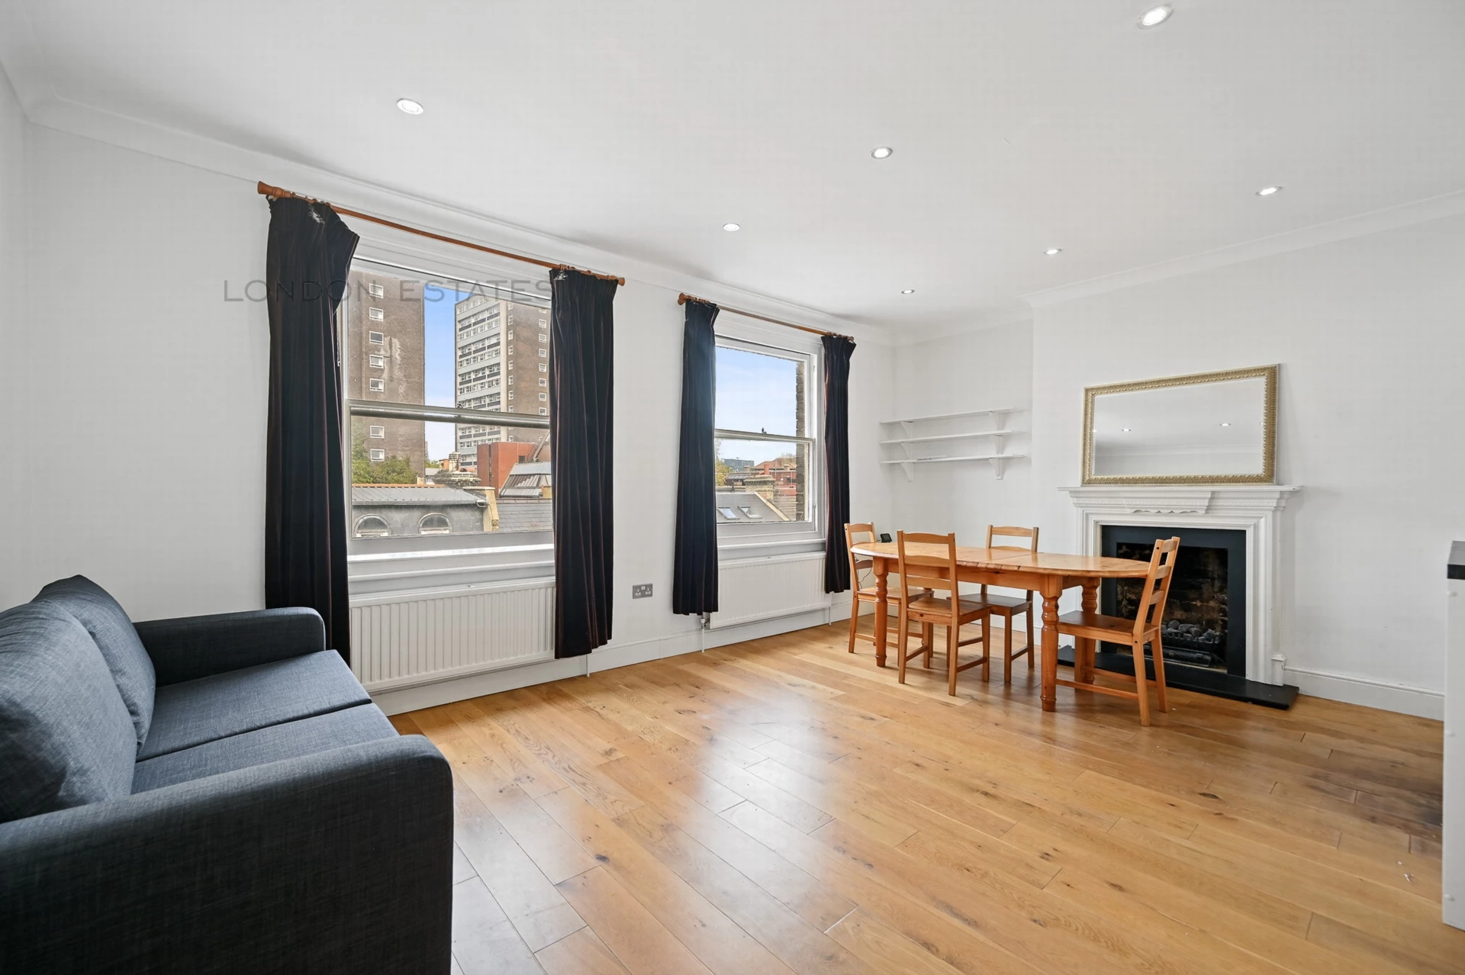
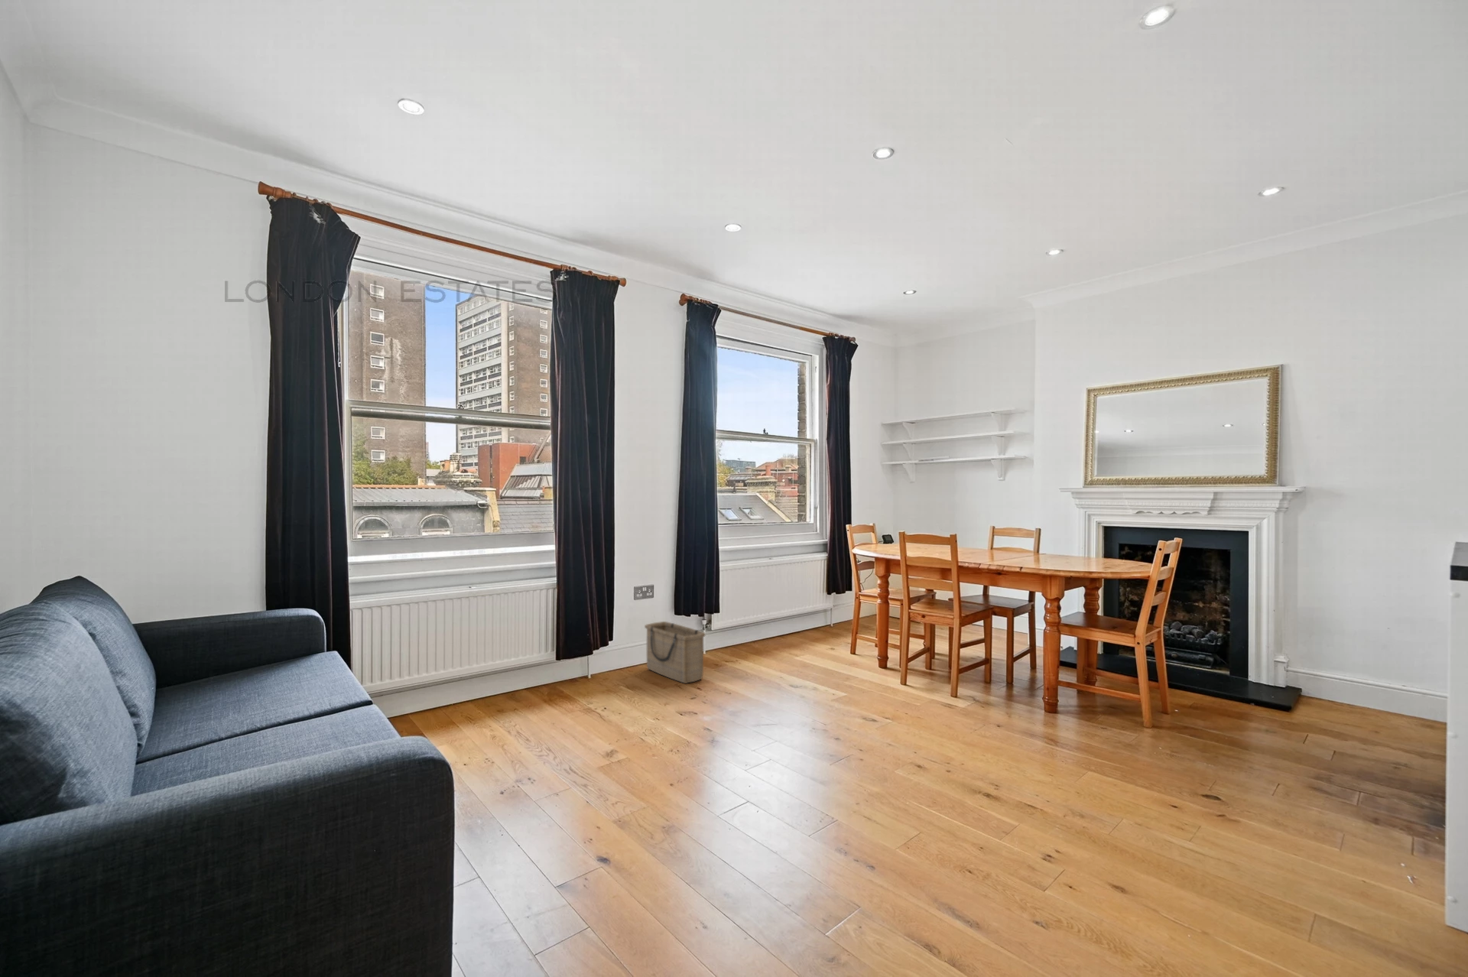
+ basket (674, 651)
